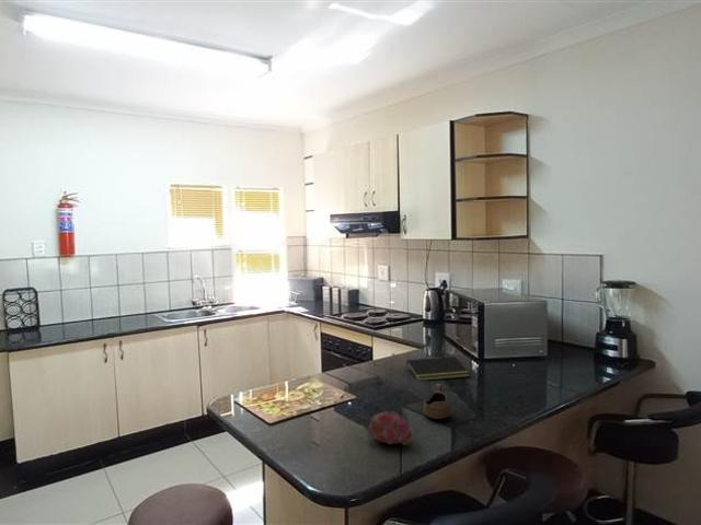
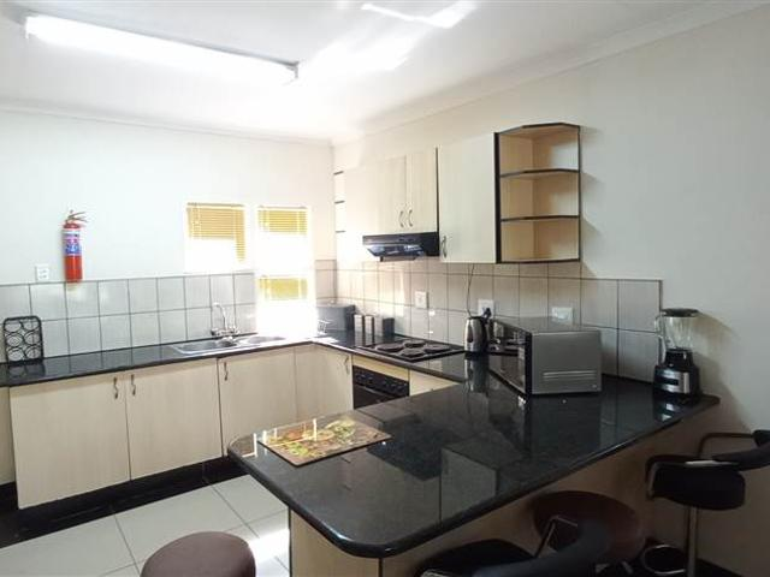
- notepad (437, 368)
- fruit (390, 427)
- cup (439, 401)
